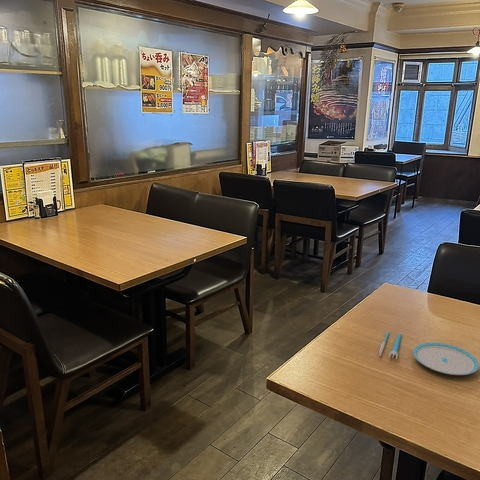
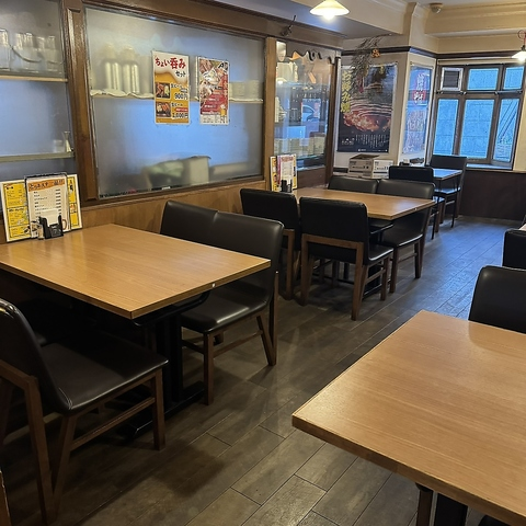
- plate (437, 354)
